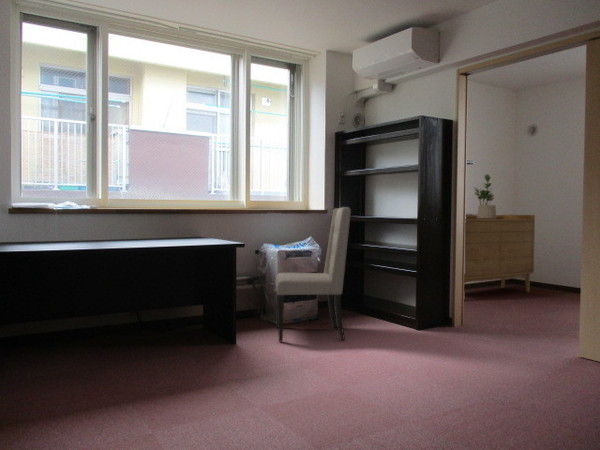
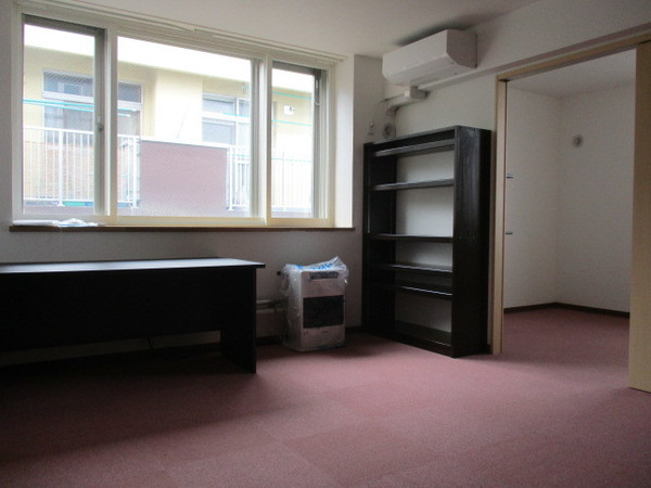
- sideboard (484, 254)
- potted plant (484, 196)
- chair (311, 273)
